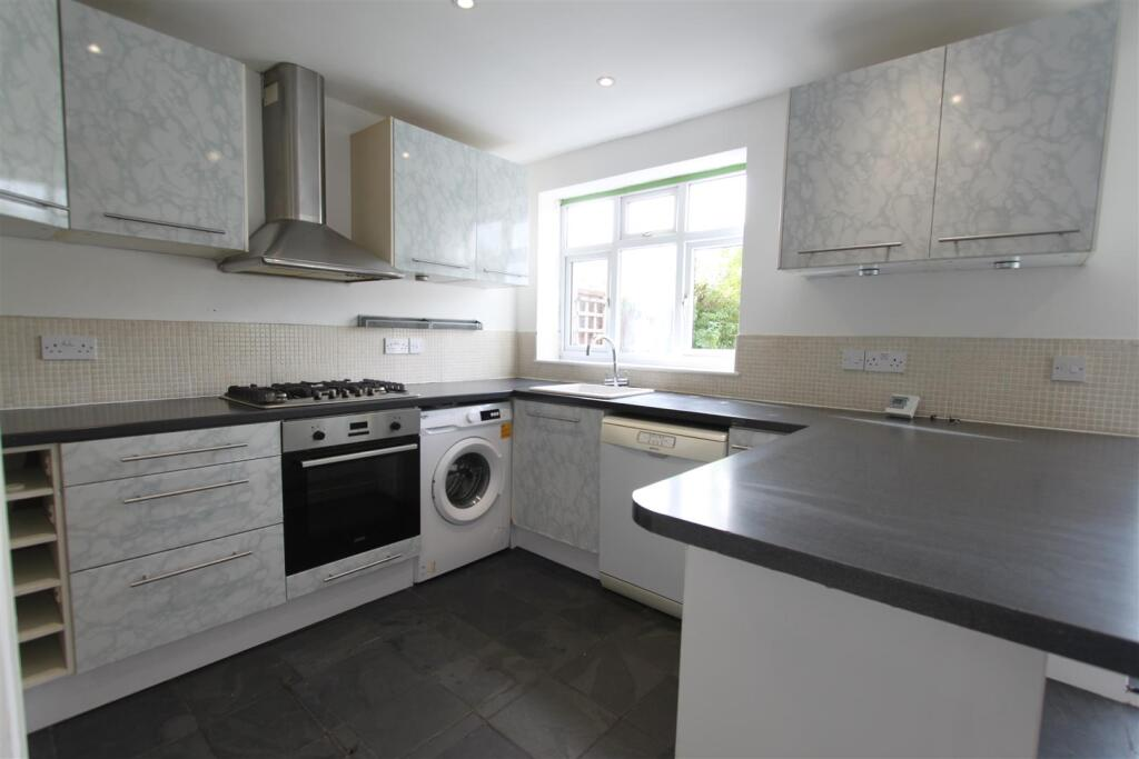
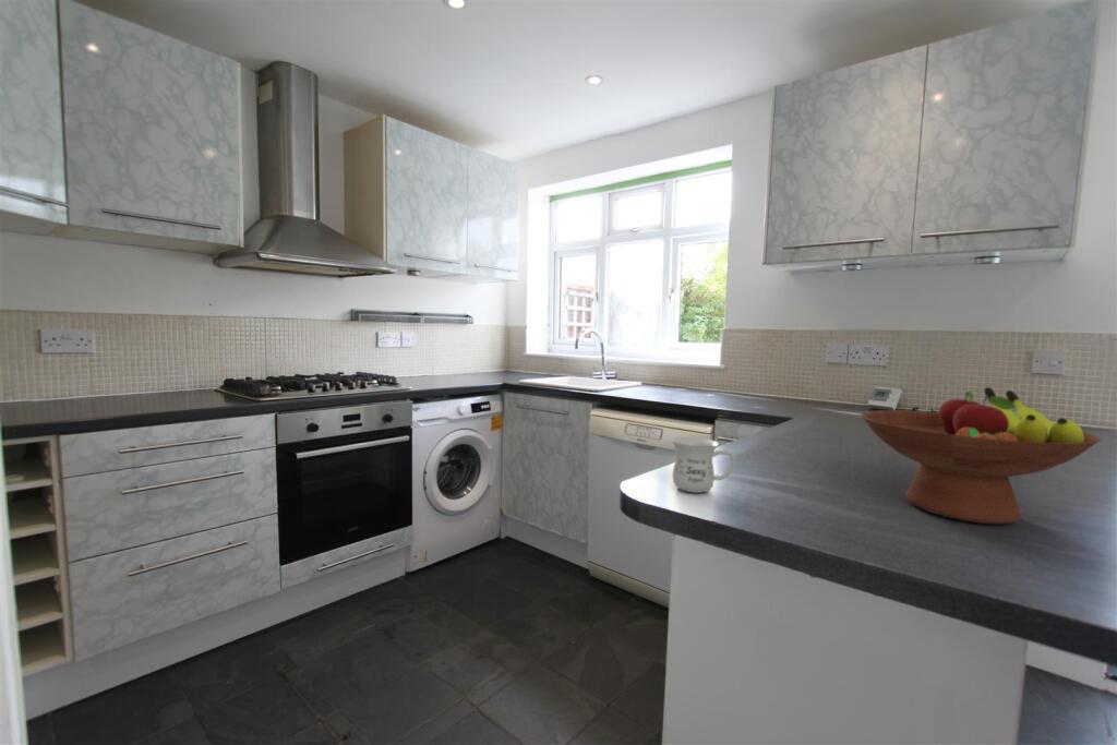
+ mug (702, 466)
+ fruit bowl (964, 449)
